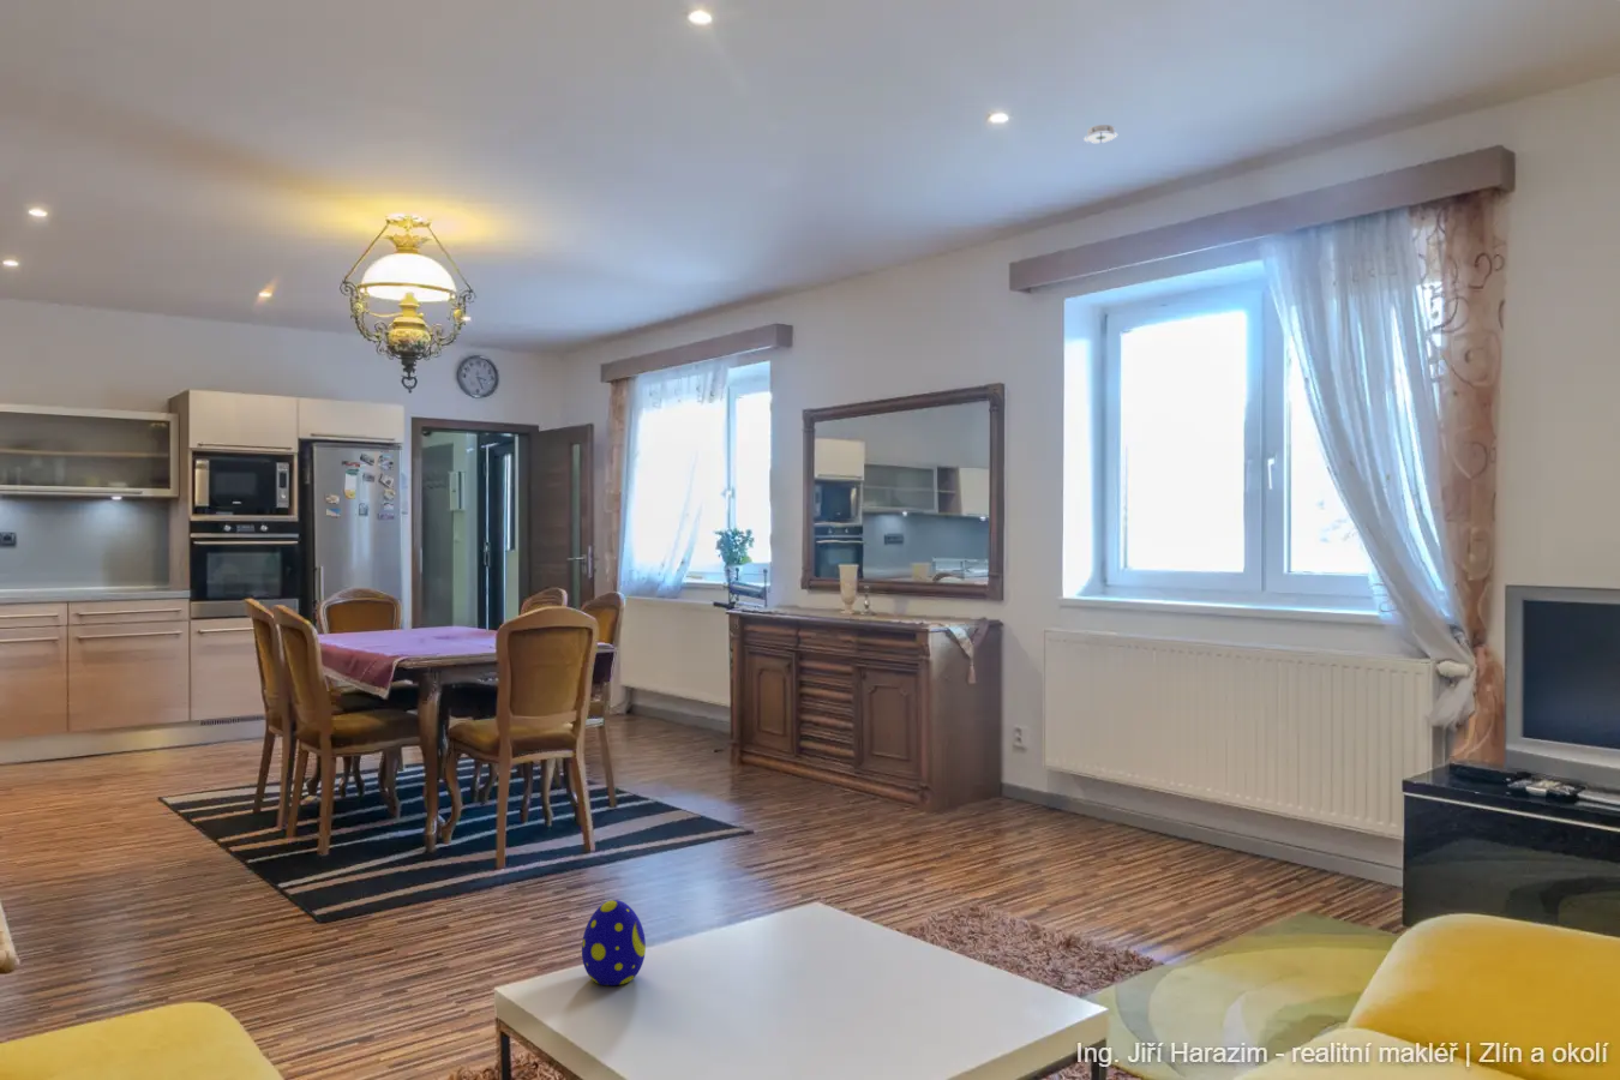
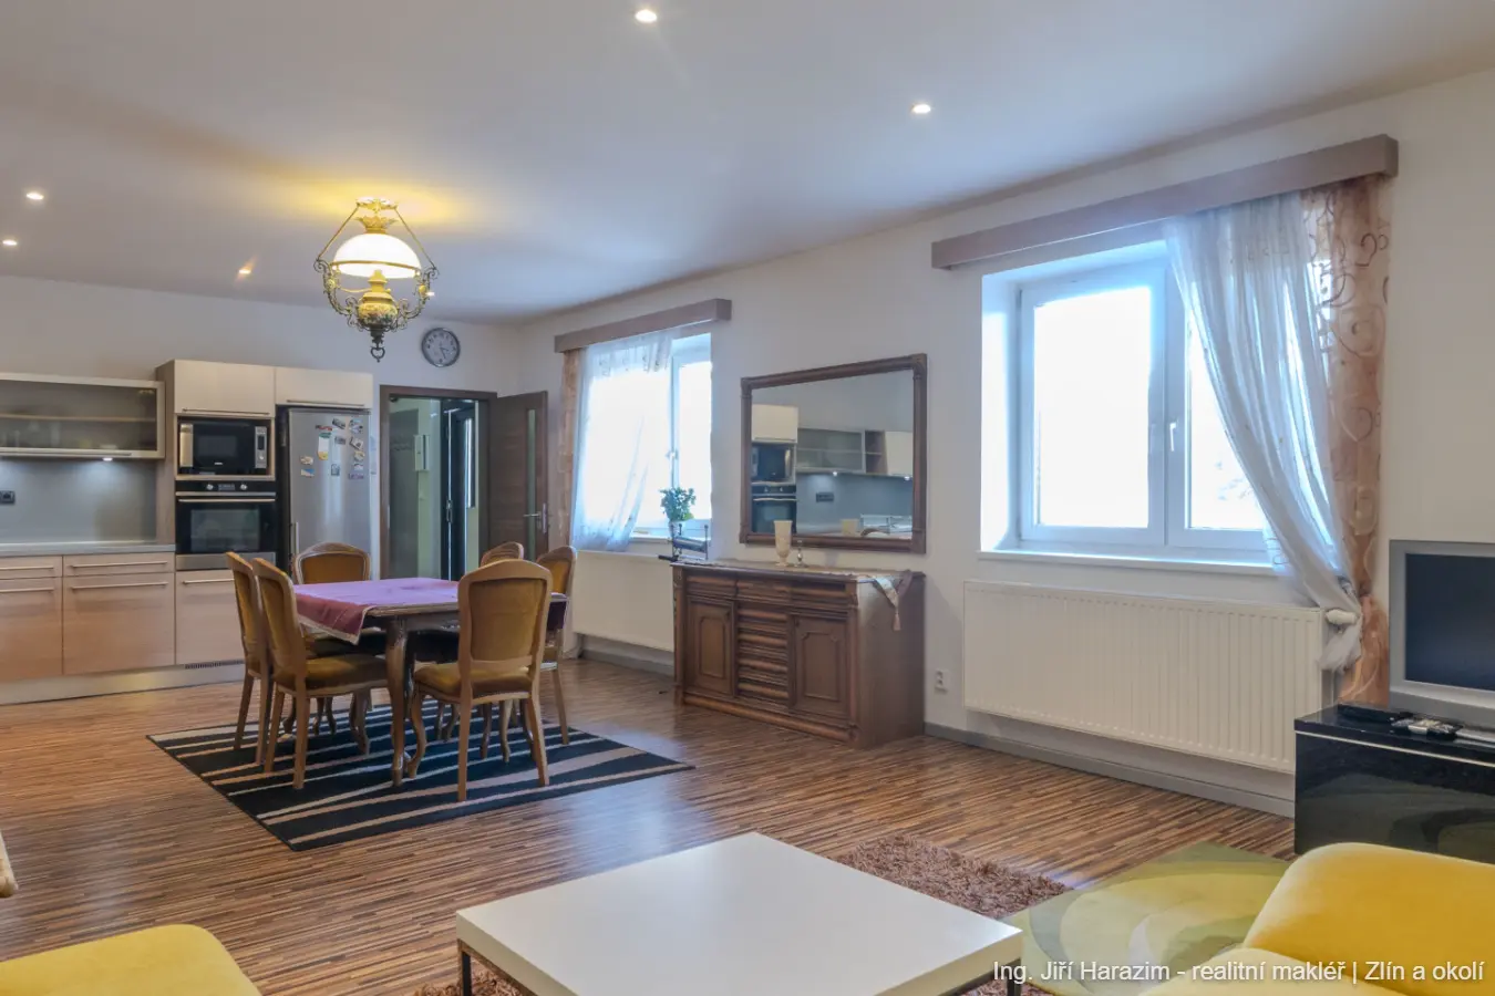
- decorative egg (614, 939)
- smoke detector (1099, 134)
